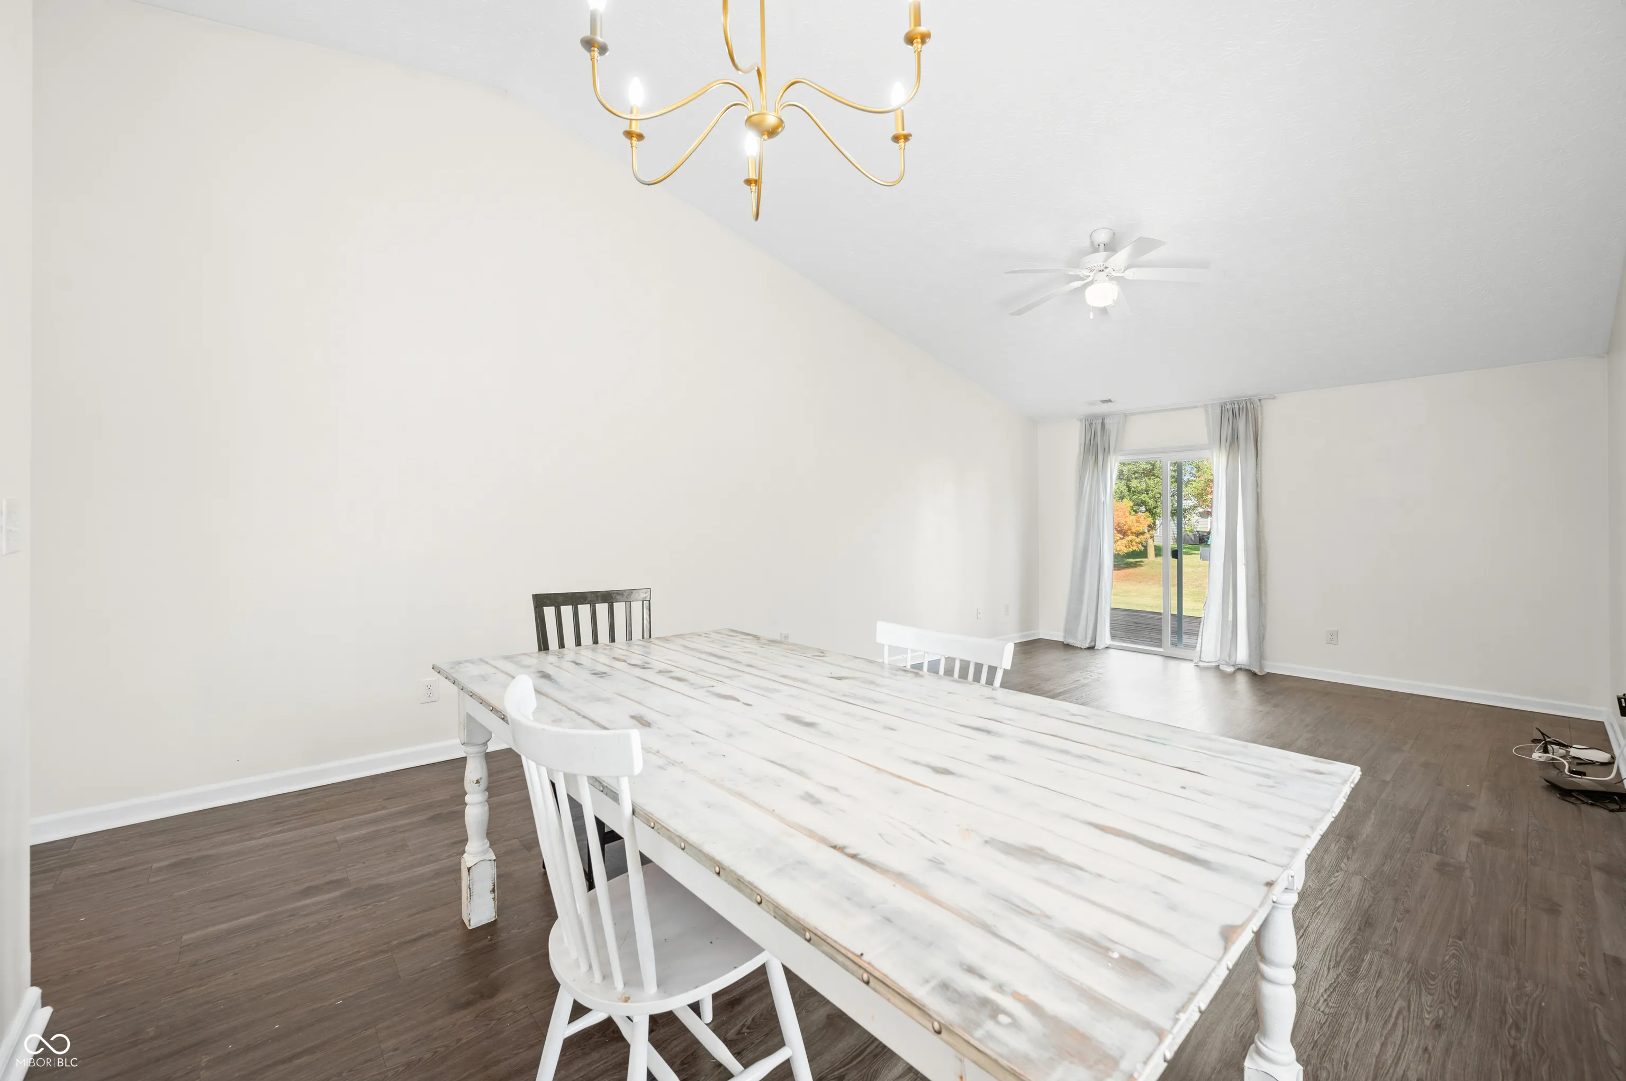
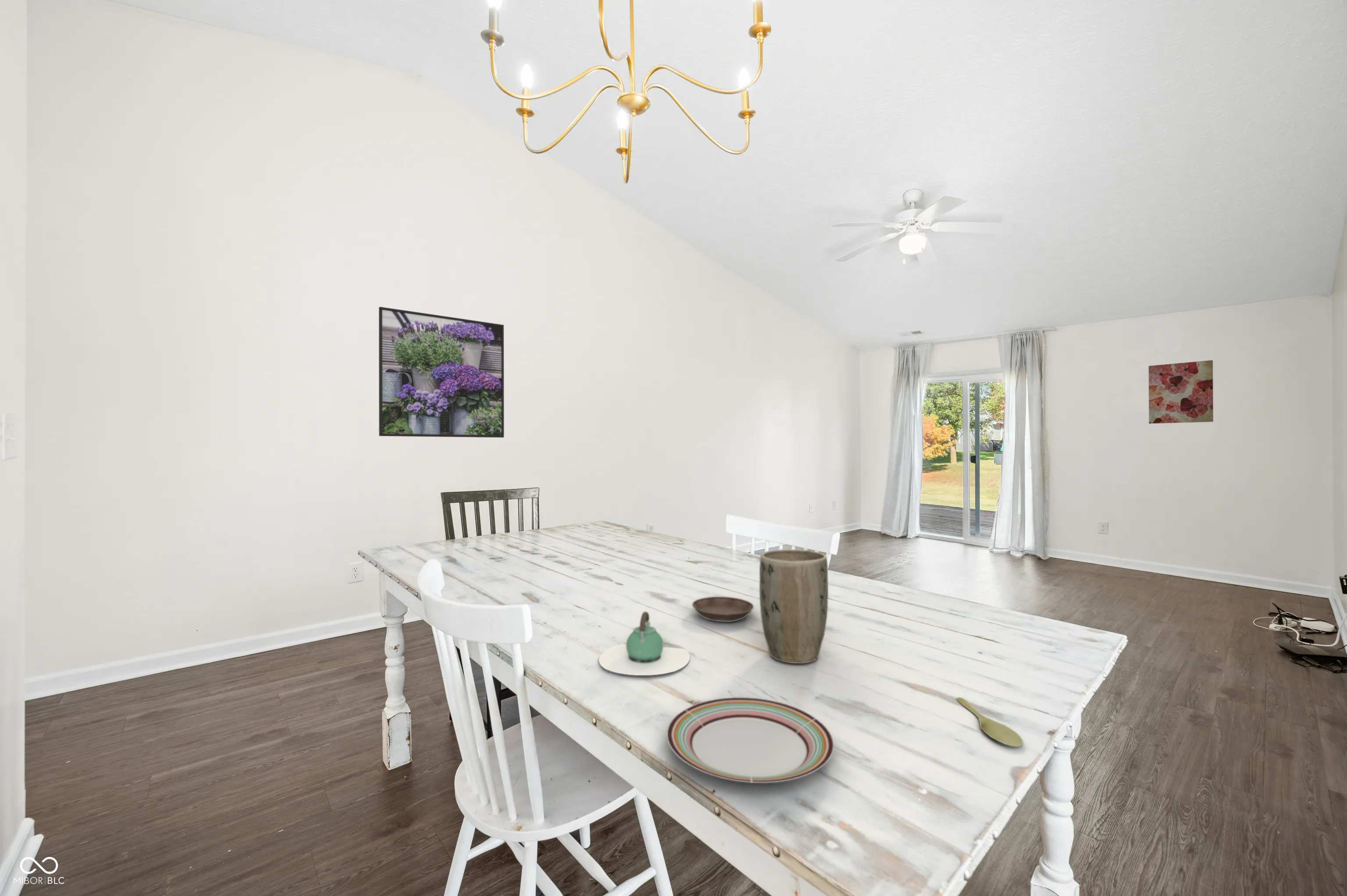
+ spoon (985, 718)
+ wall art (1180, 393)
+ plant pot (794, 604)
+ teapot (645, 634)
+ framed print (445, 377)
+ saucer (723, 610)
+ plate (748, 740)
